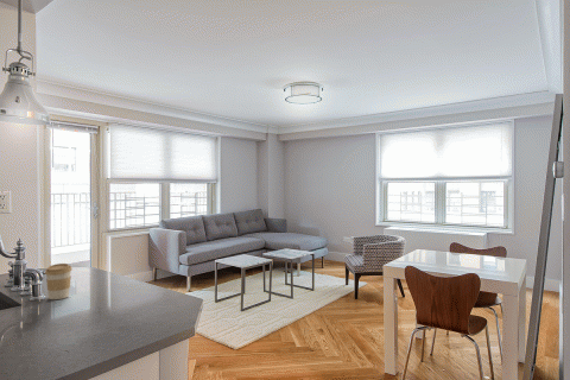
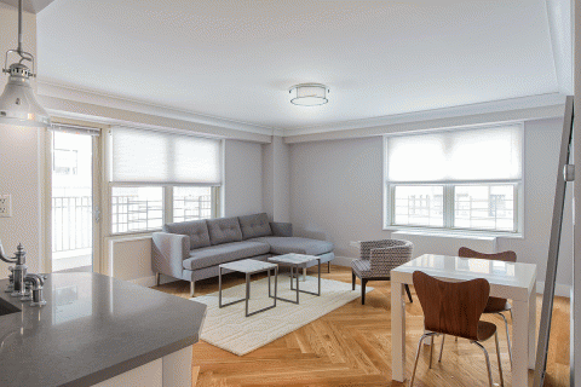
- coffee cup (58, 280)
